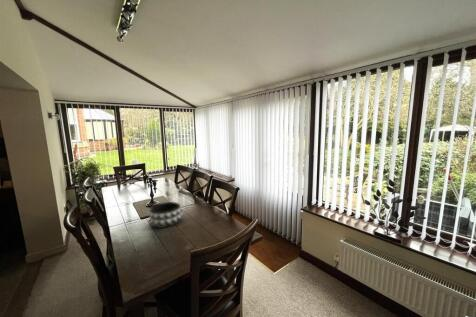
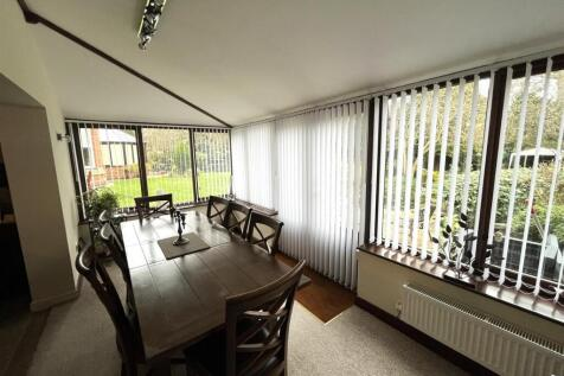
- decorative bowl (166, 214)
